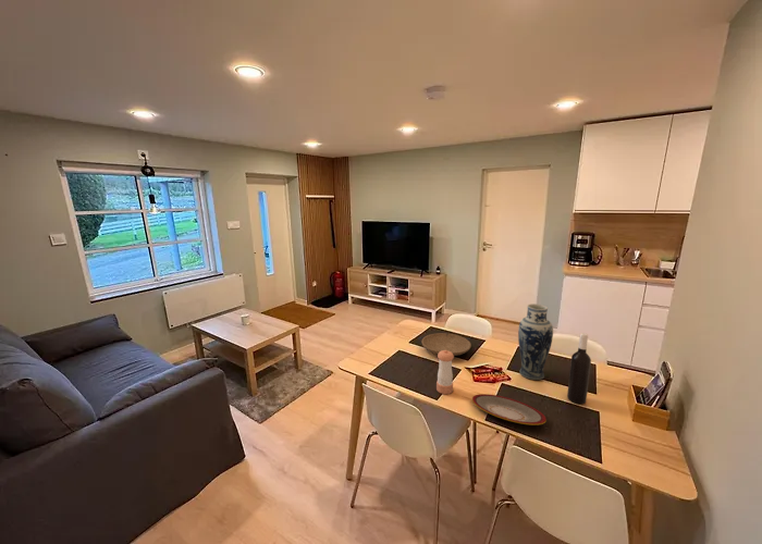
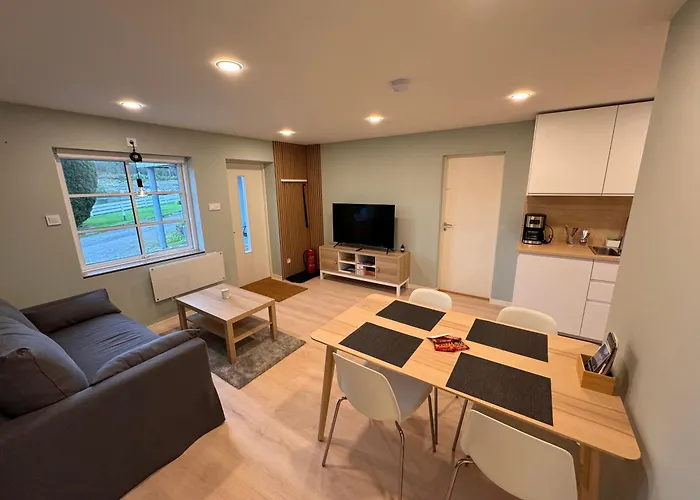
- plate (506, 410)
- pepper shaker (445, 370)
- plate (445, 346)
- wine bottle (579, 367)
- vase (534, 341)
